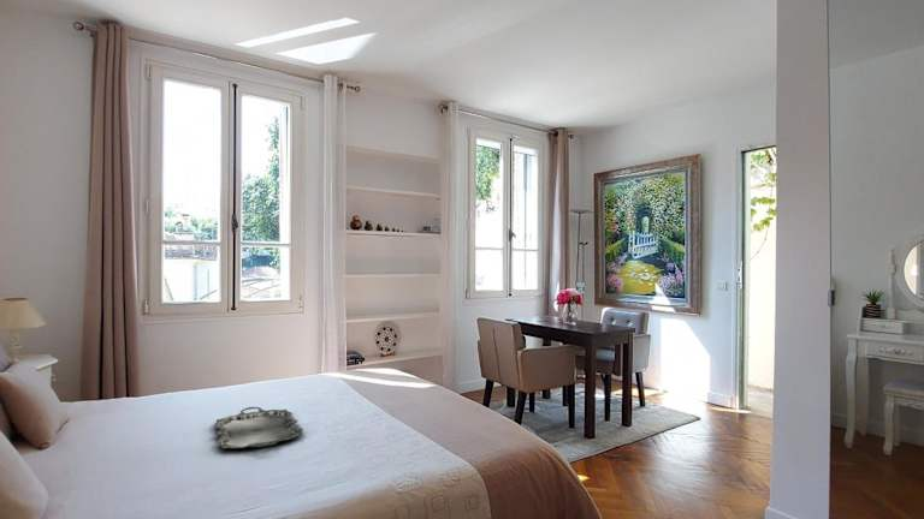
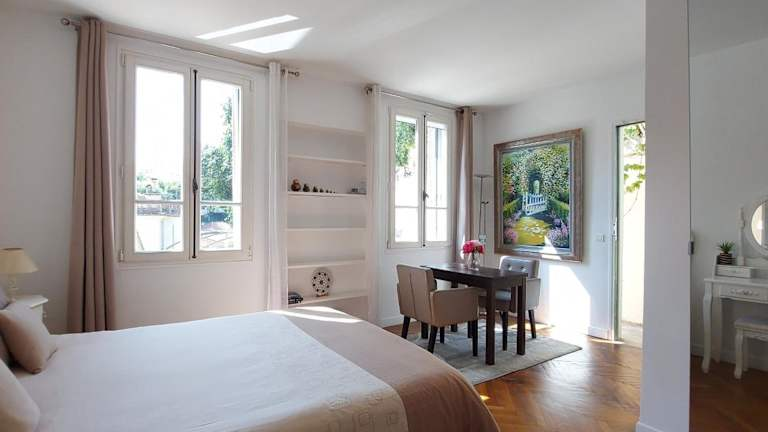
- serving tray (257, 426)
